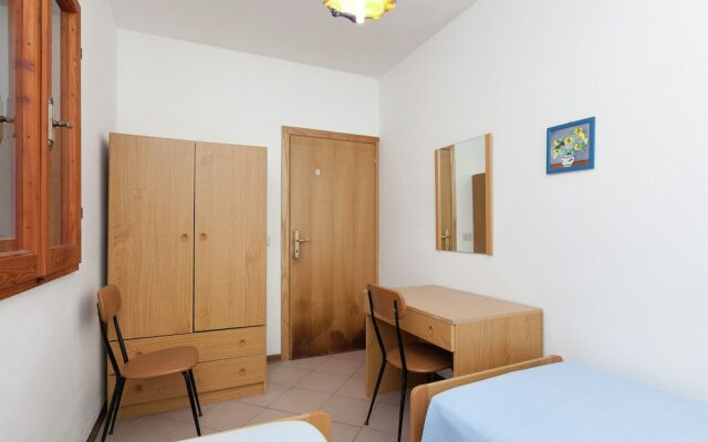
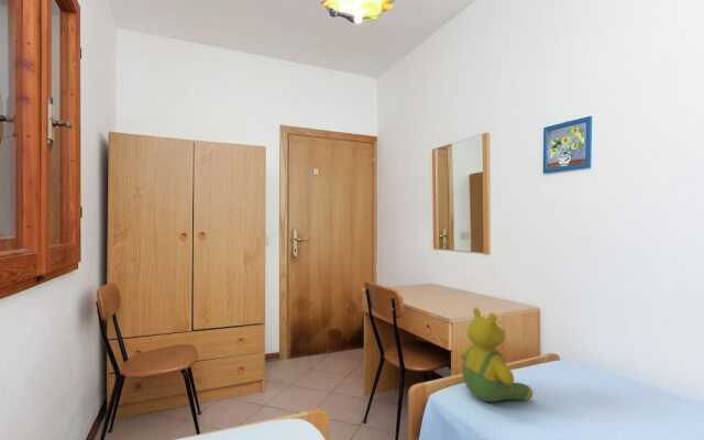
+ teddy bear (495, 352)
